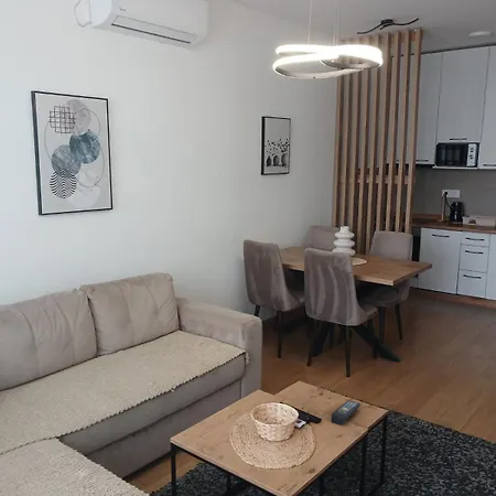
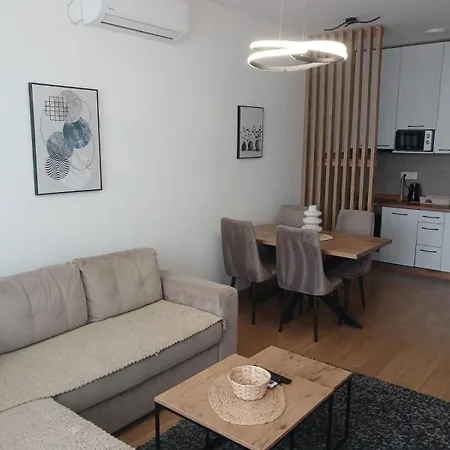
- remote control (345, 410)
